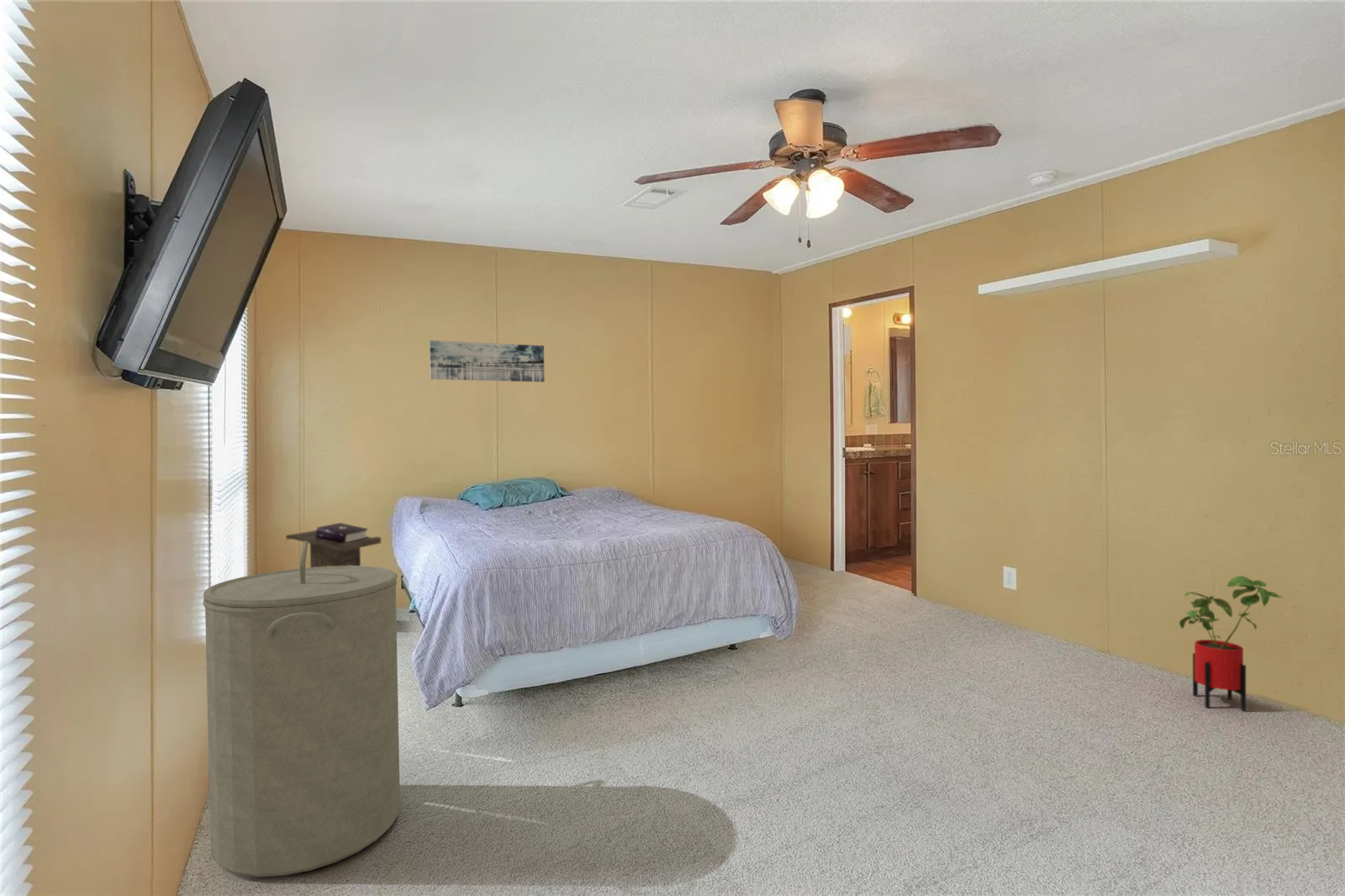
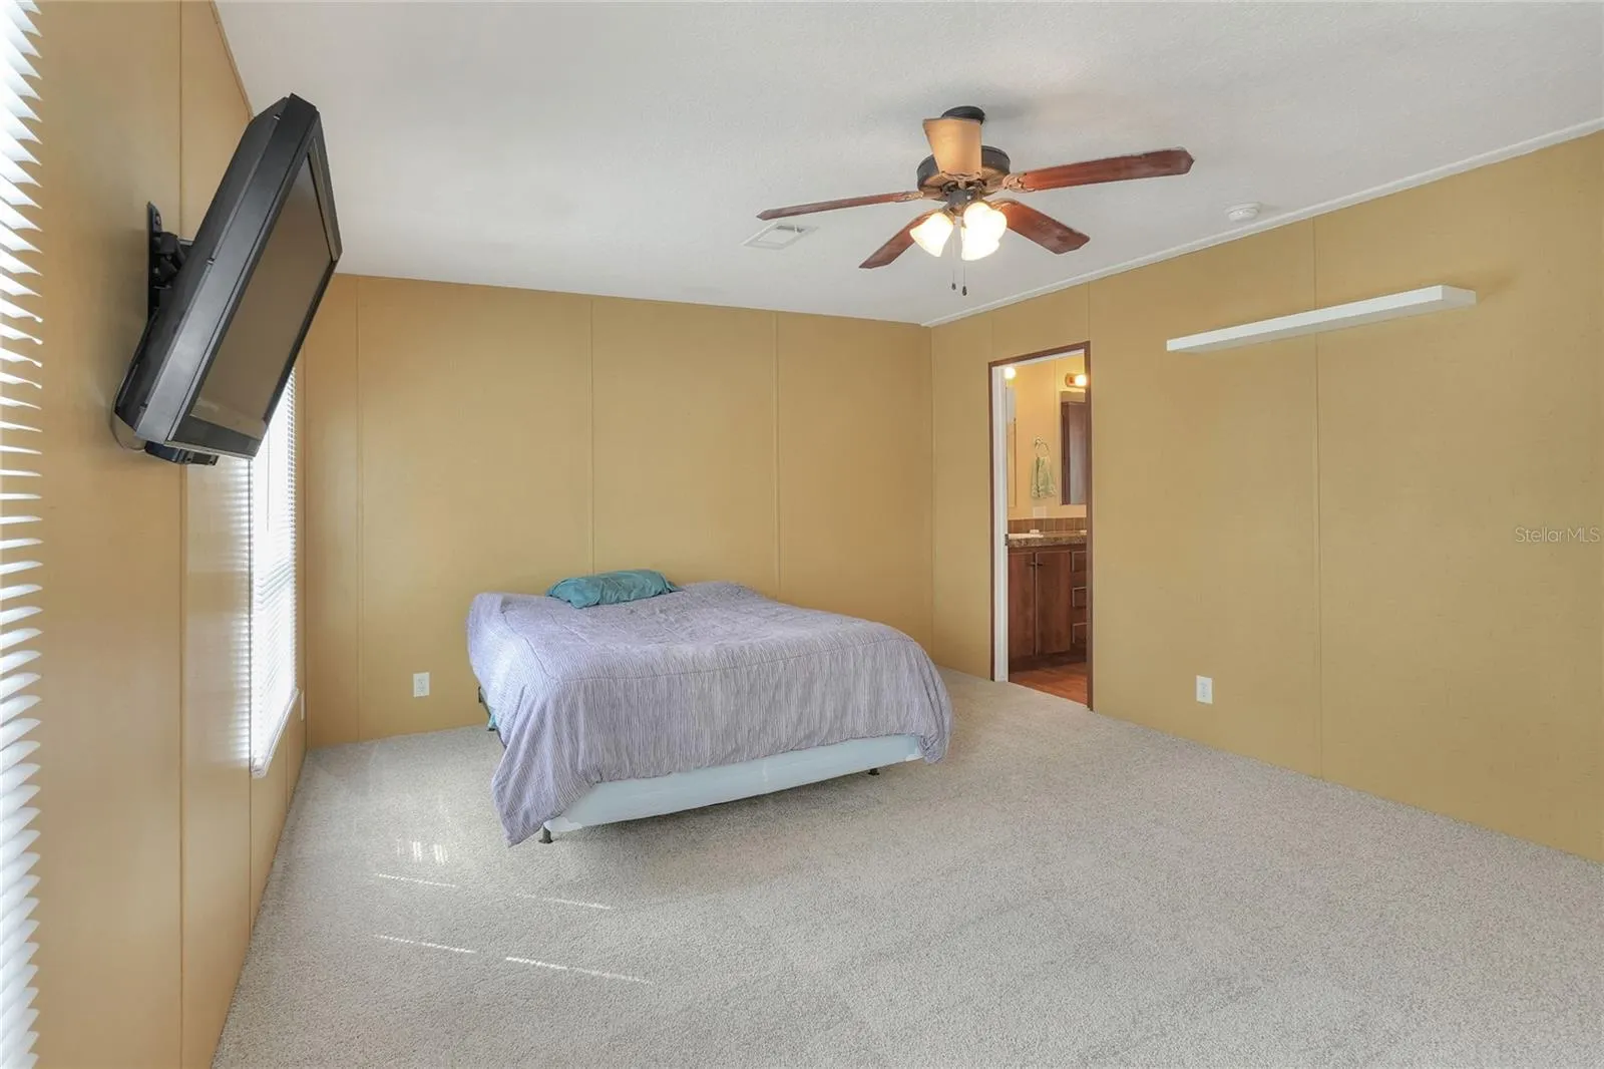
- lectern (335, 566)
- house plant (1221, 640)
- wall art (488, 361)
- laundry hamper (307, 684)
